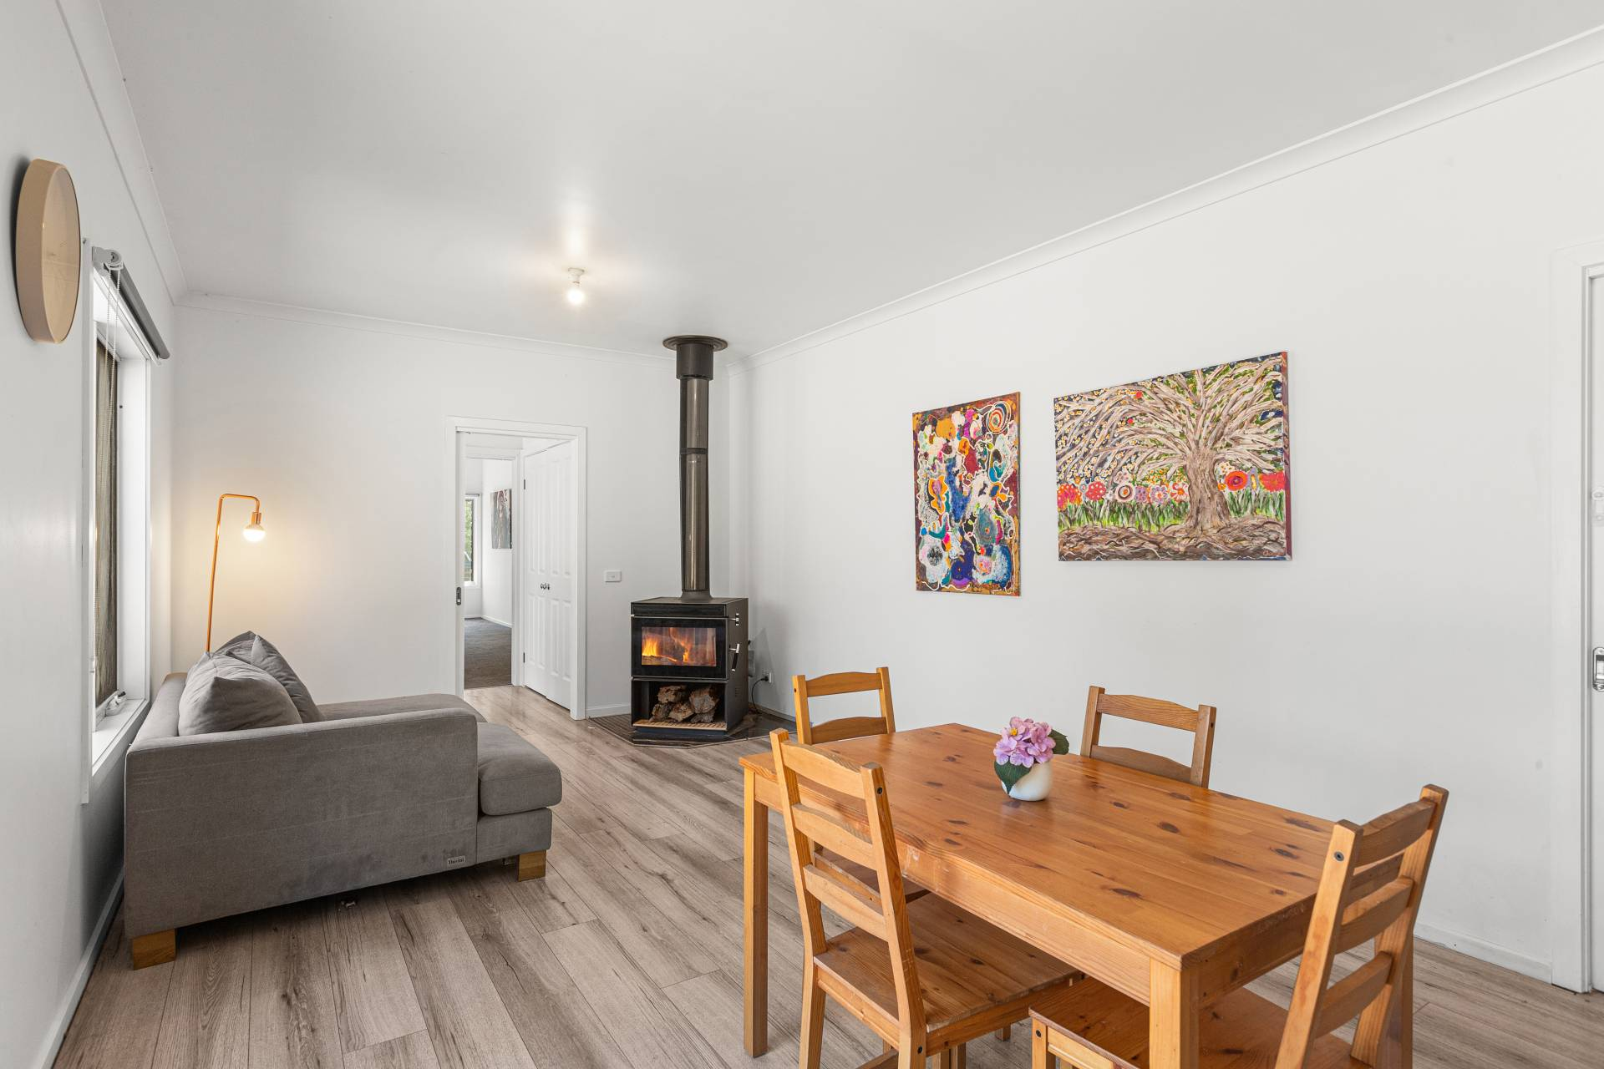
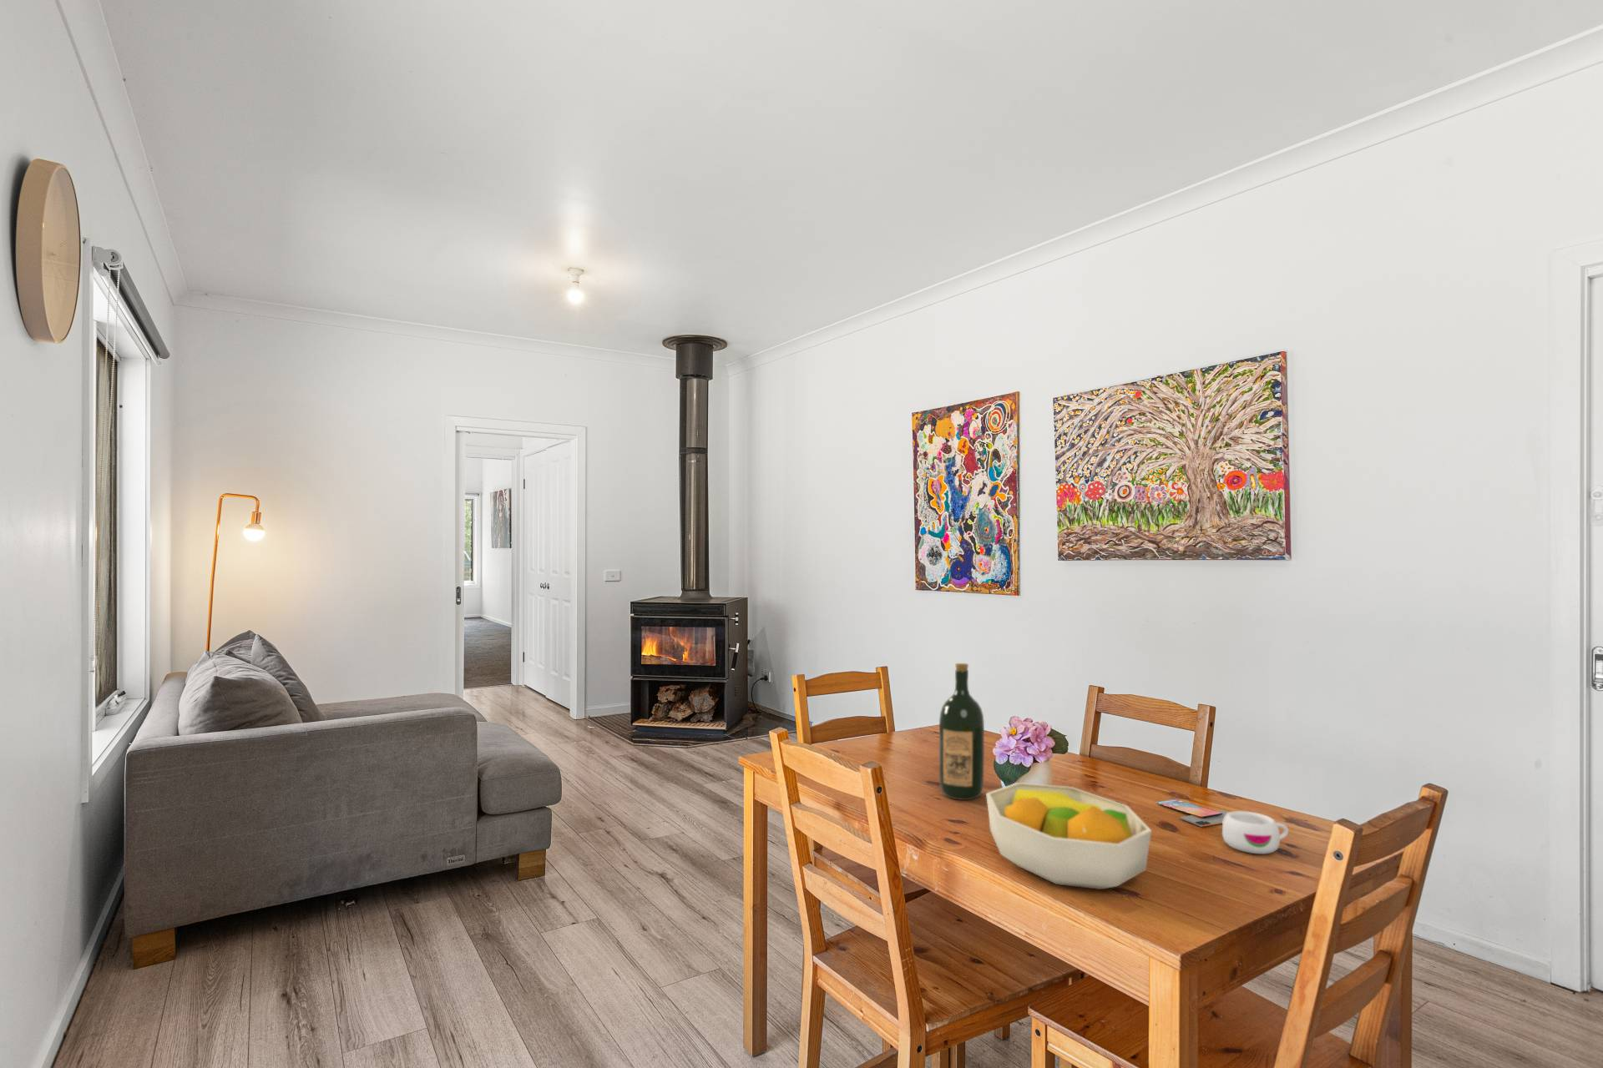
+ mug (1257, 832)
+ smartphone (1194, 811)
+ fruit bowl (1063, 825)
+ wine bottle (961, 729)
